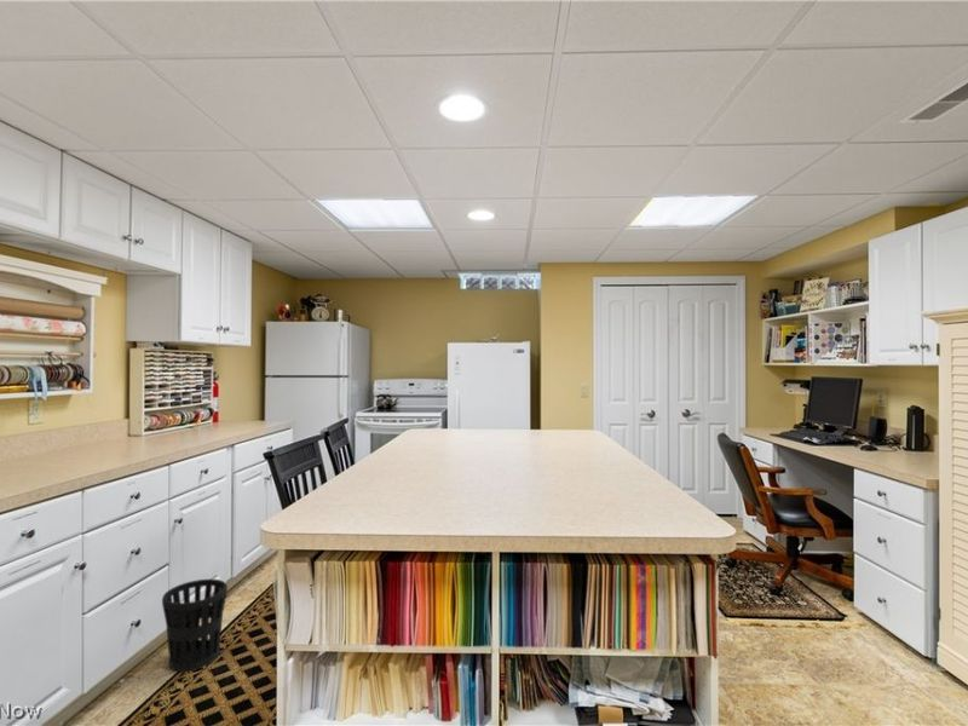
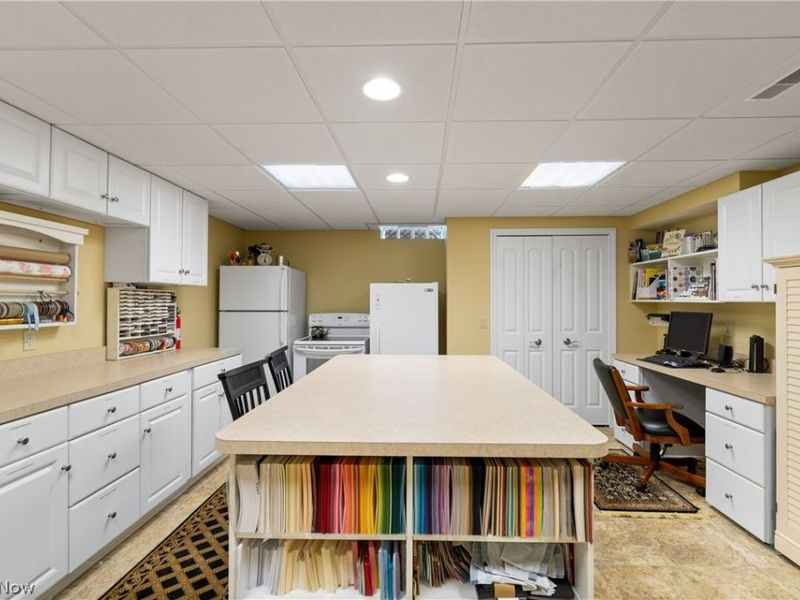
- wastebasket (195, 623)
